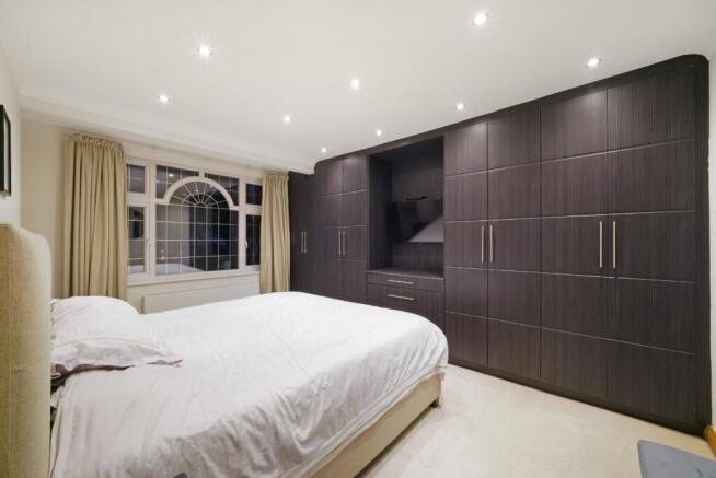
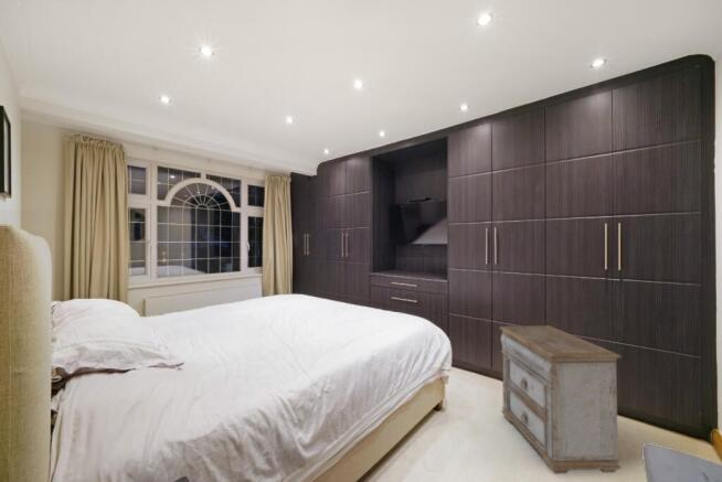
+ nightstand (551, 388)
